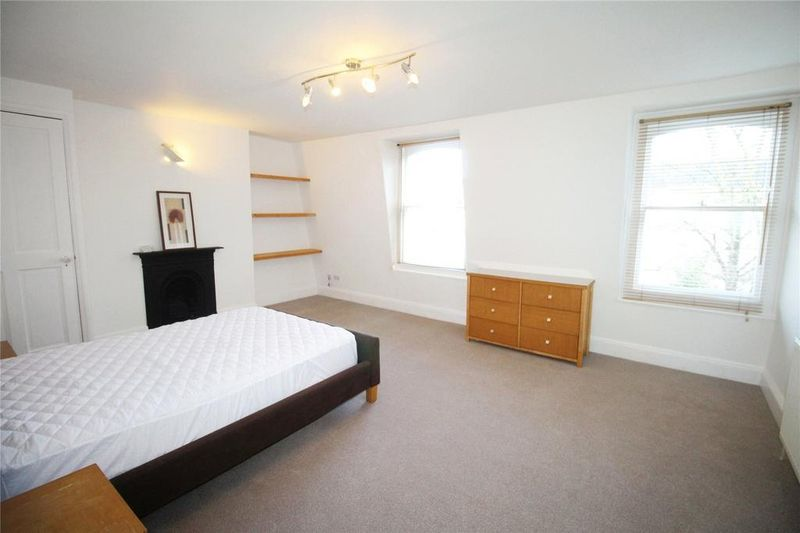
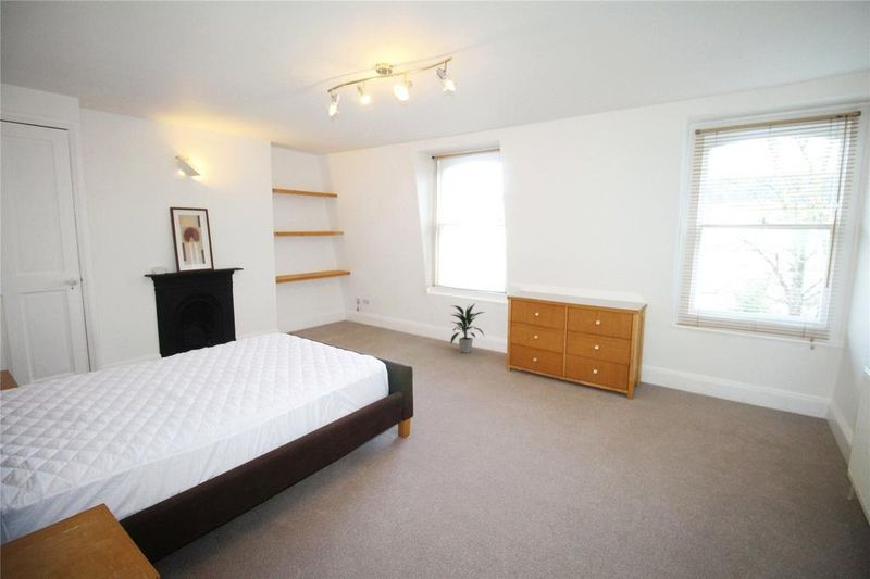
+ indoor plant (463, 326)
